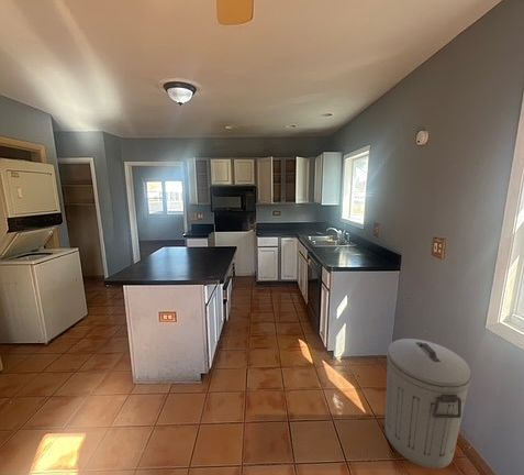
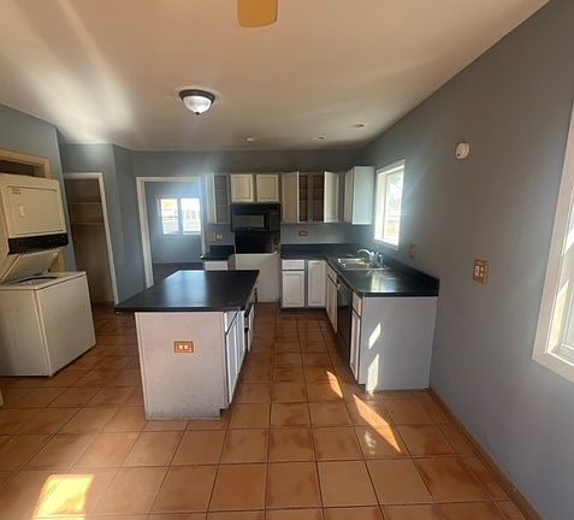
- trash can (422, 394)
